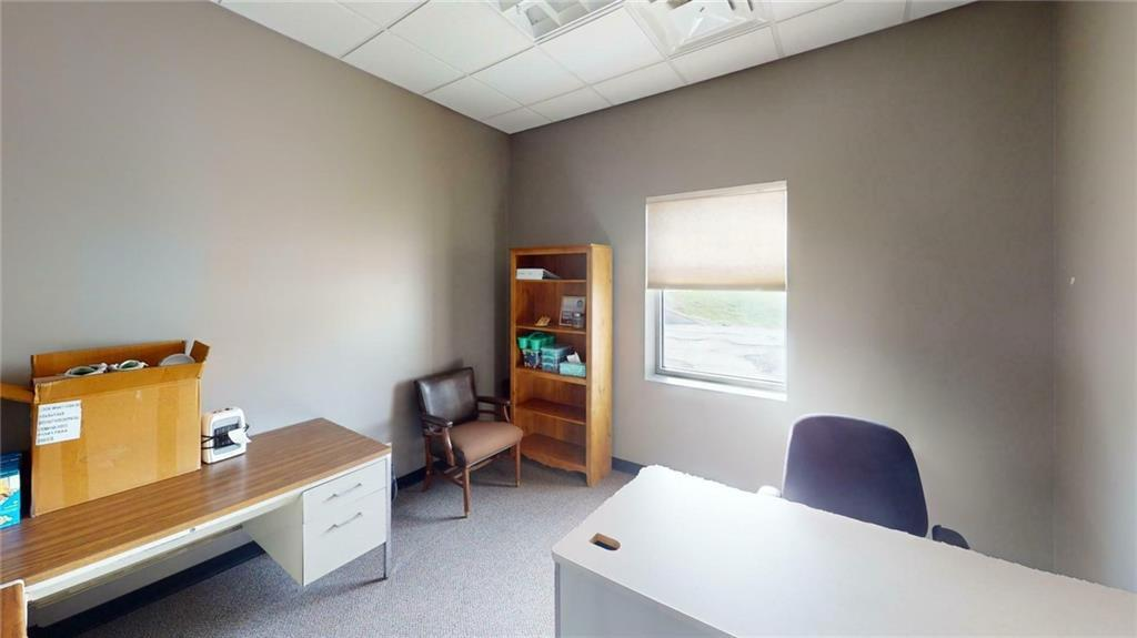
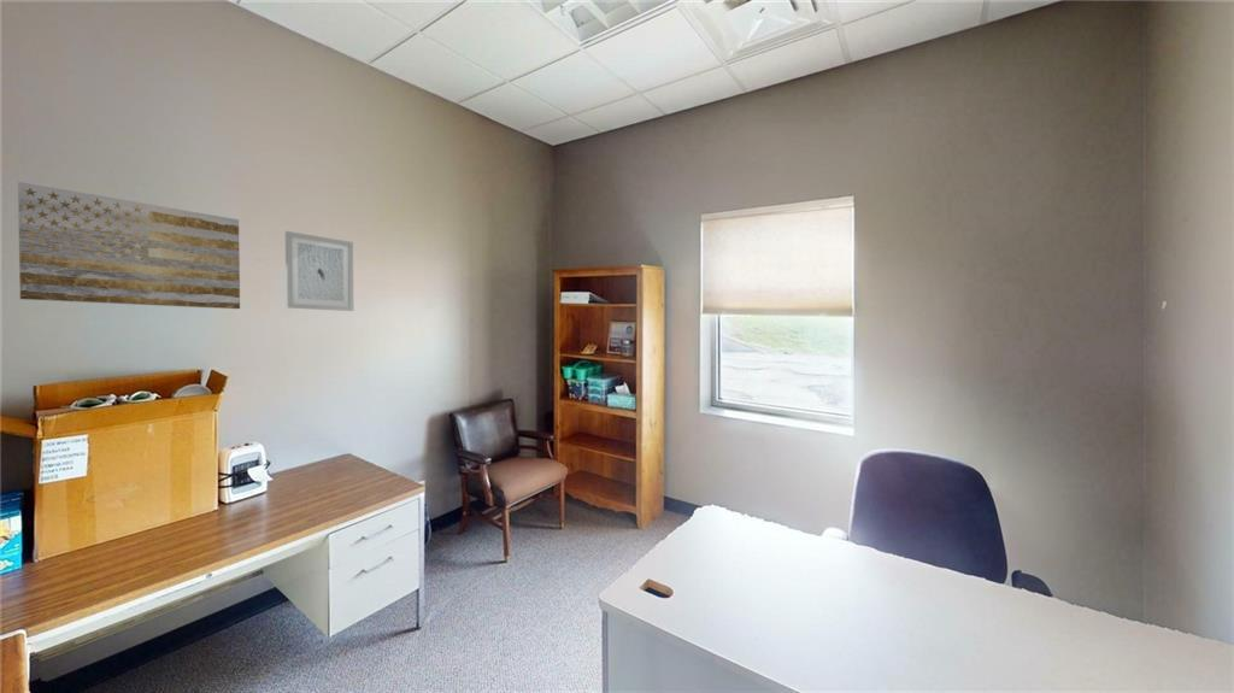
+ wall art (321, 272)
+ wall art (143, 254)
